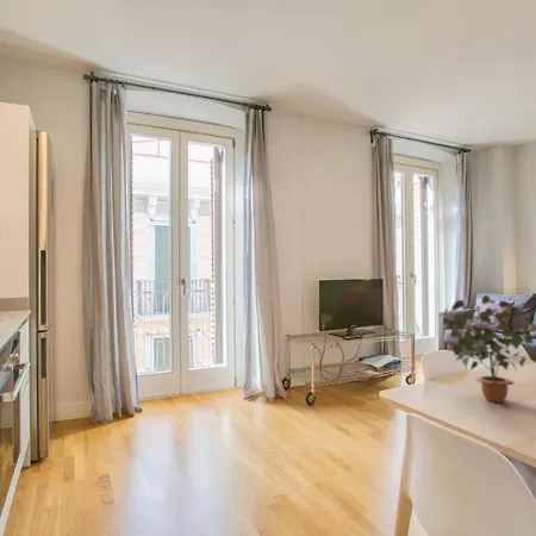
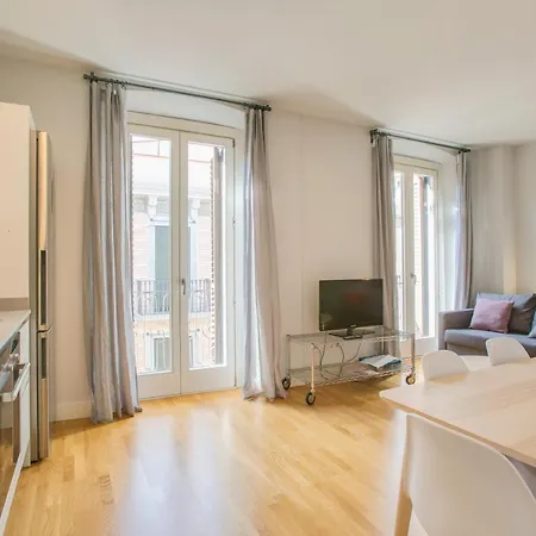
- potted plant (493, 347)
